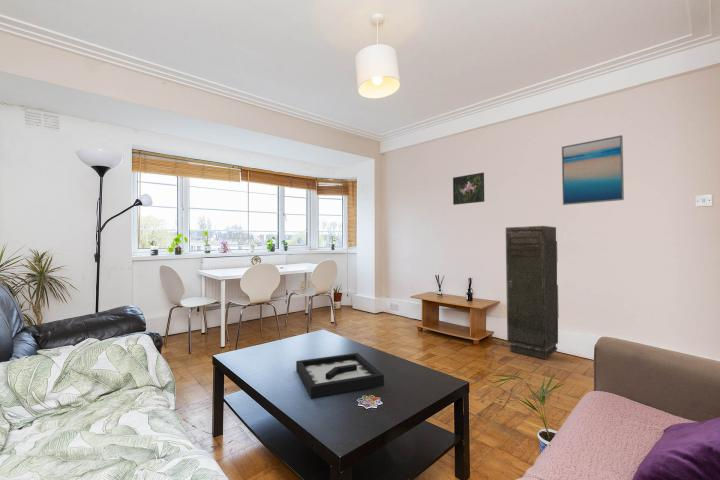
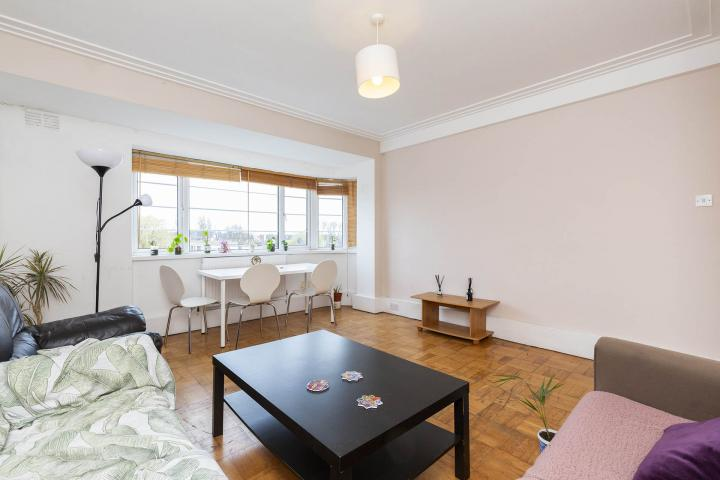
- wall art (591, 172)
- decorative tray (337, 372)
- storage cabinet (532, 289)
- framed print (468, 189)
